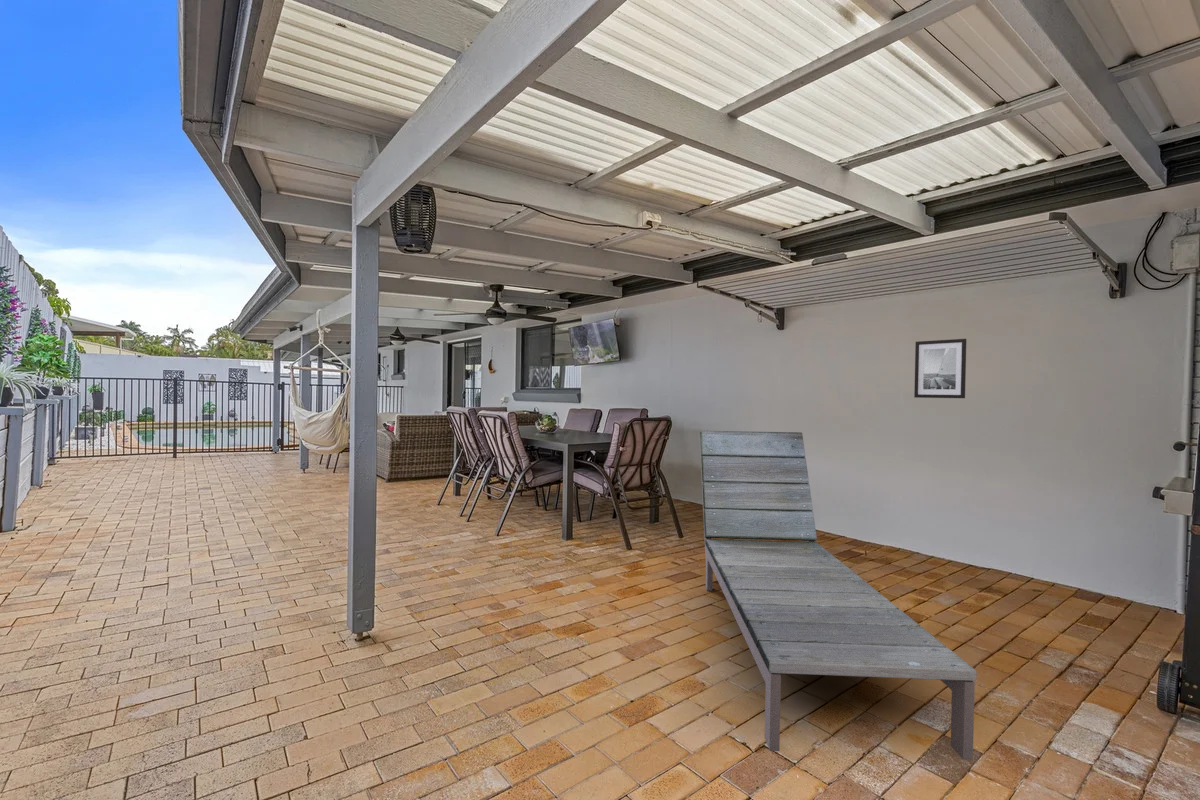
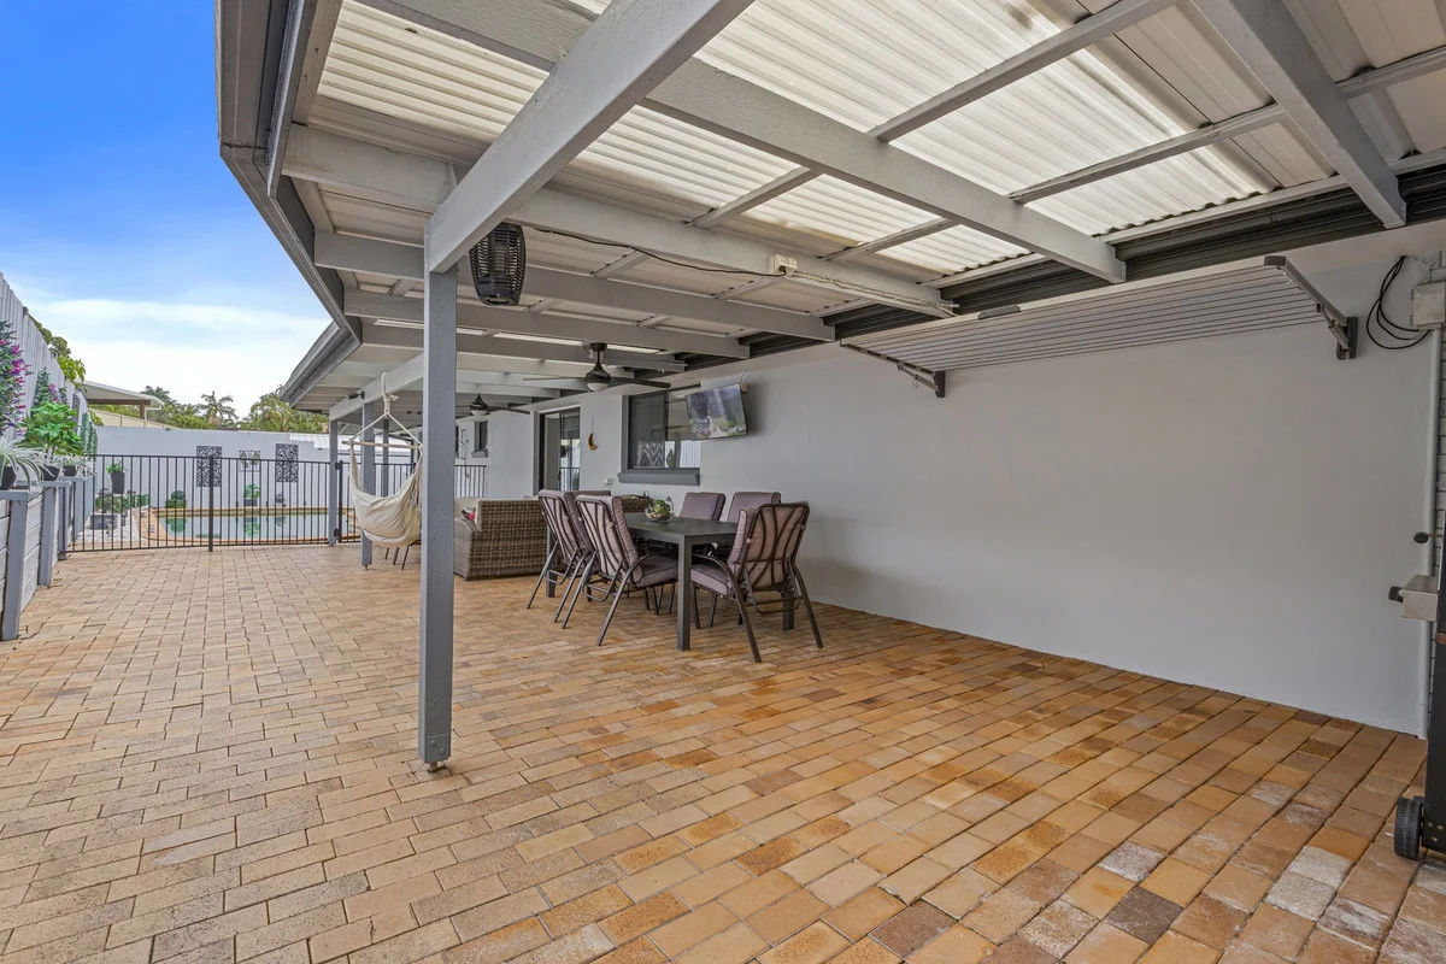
- lounge chair (788, 536)
- wall art (939, 369)
